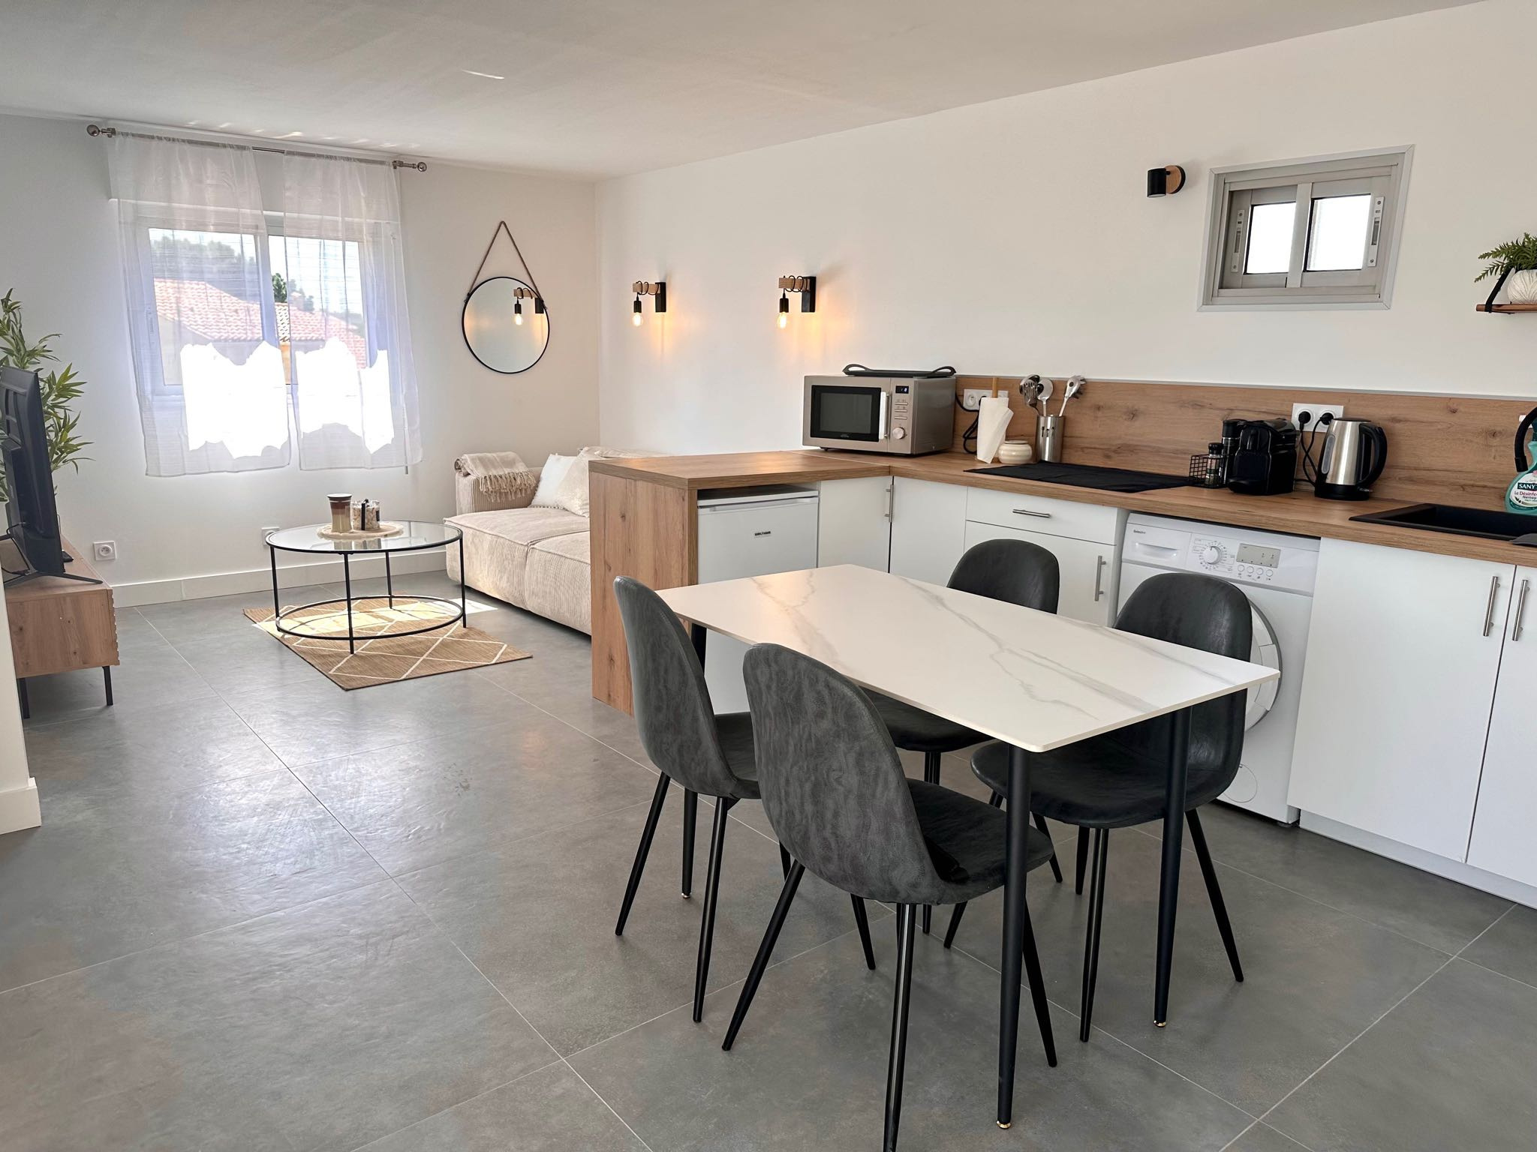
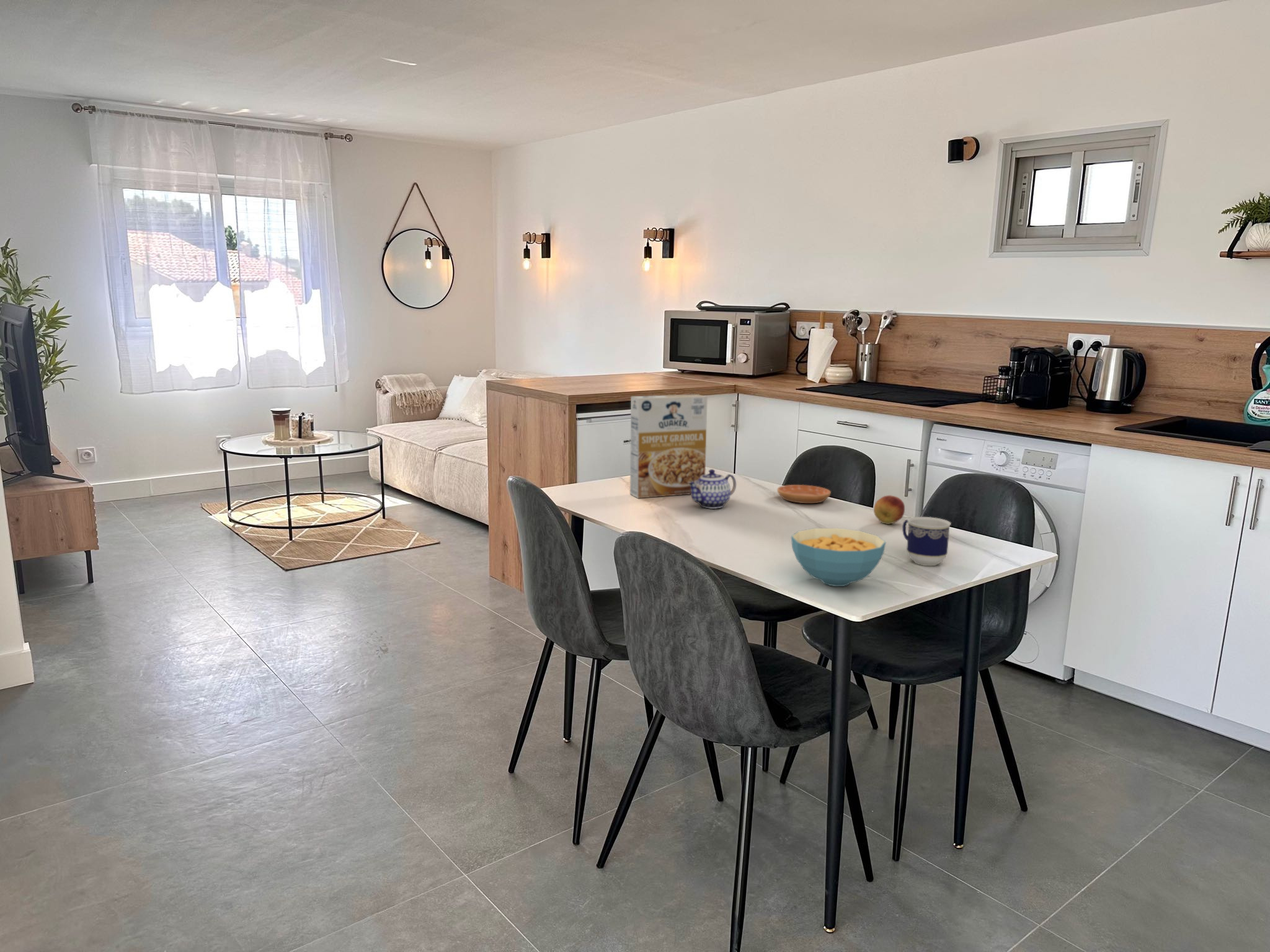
+ saucer (803, 494)
+ cereal box (668, 445)
+ teapot (712, 488)
+ fruit (889, 509)
+ cup (923, 540)
+ cereal bowl (837, 560)
